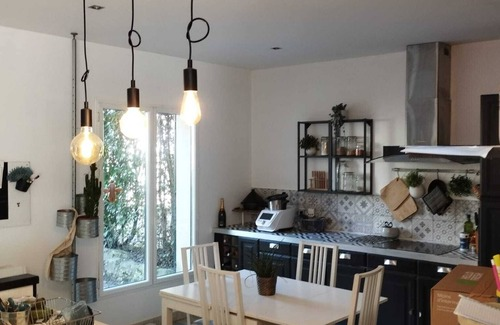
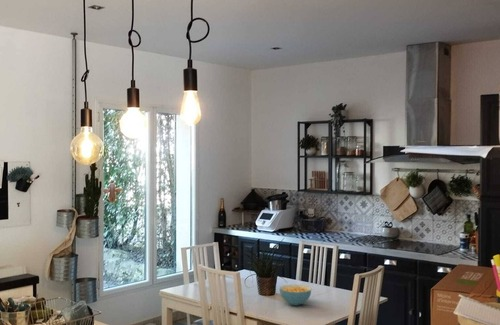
+ cereal bowl (295, 296)
